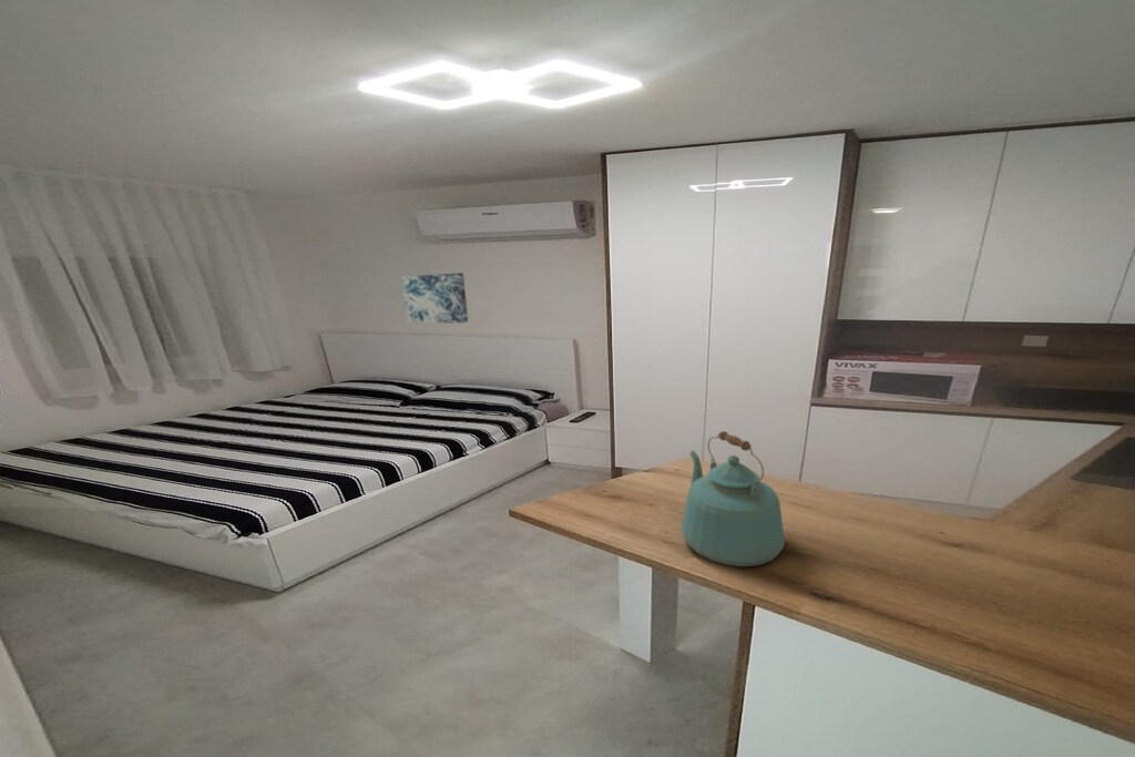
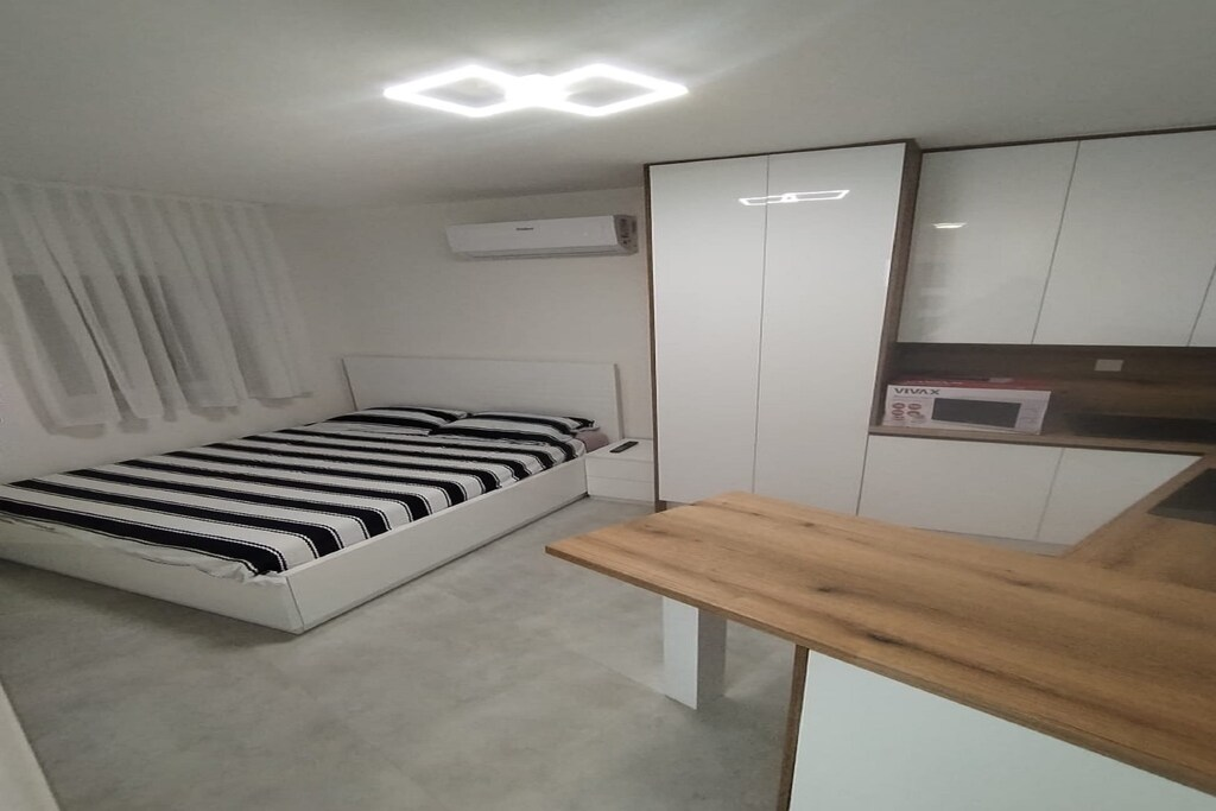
- wall art (434, 298)
- kettle (725, 485)
